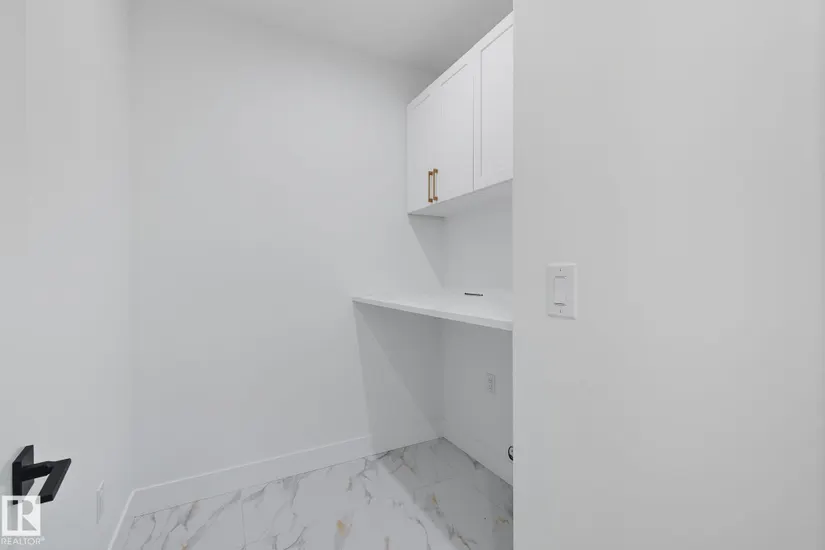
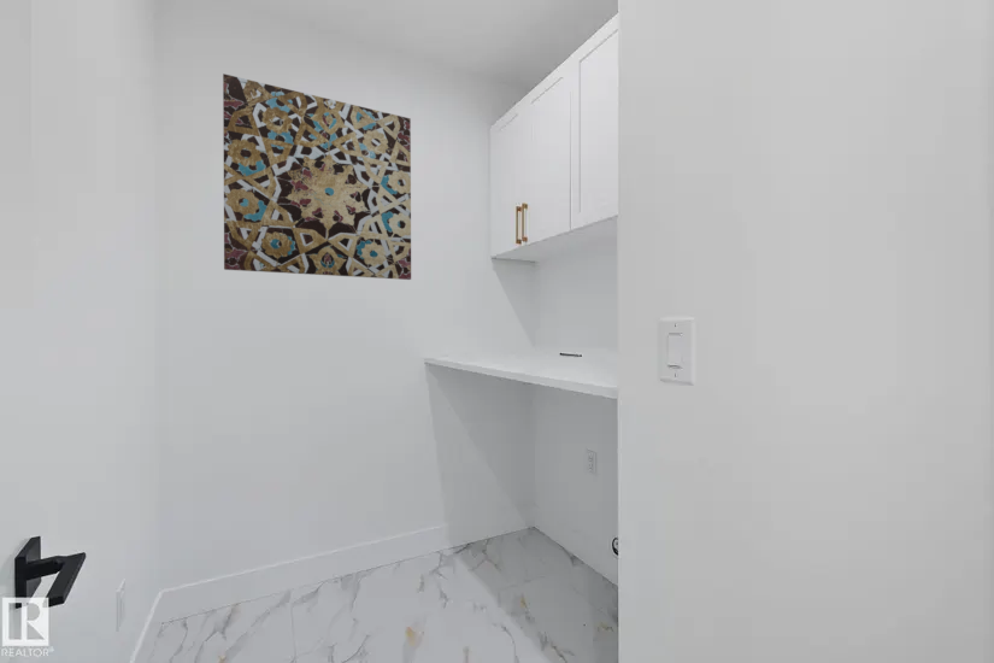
+ wall art (325, 187)
